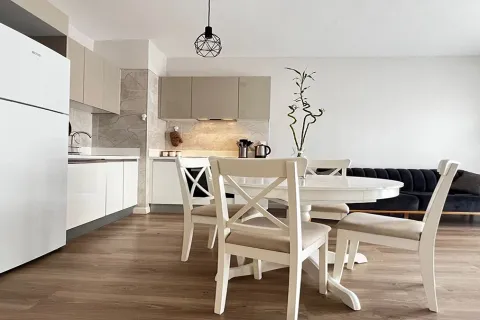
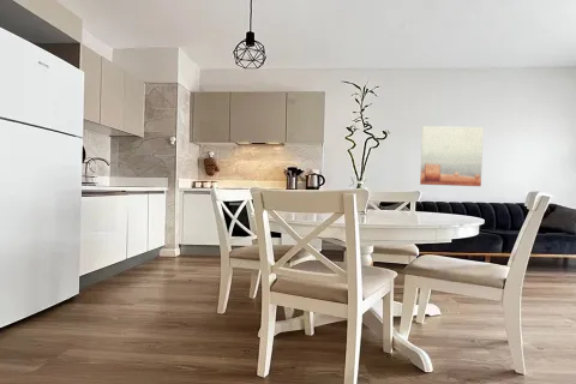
+ wall art (451, 156)
